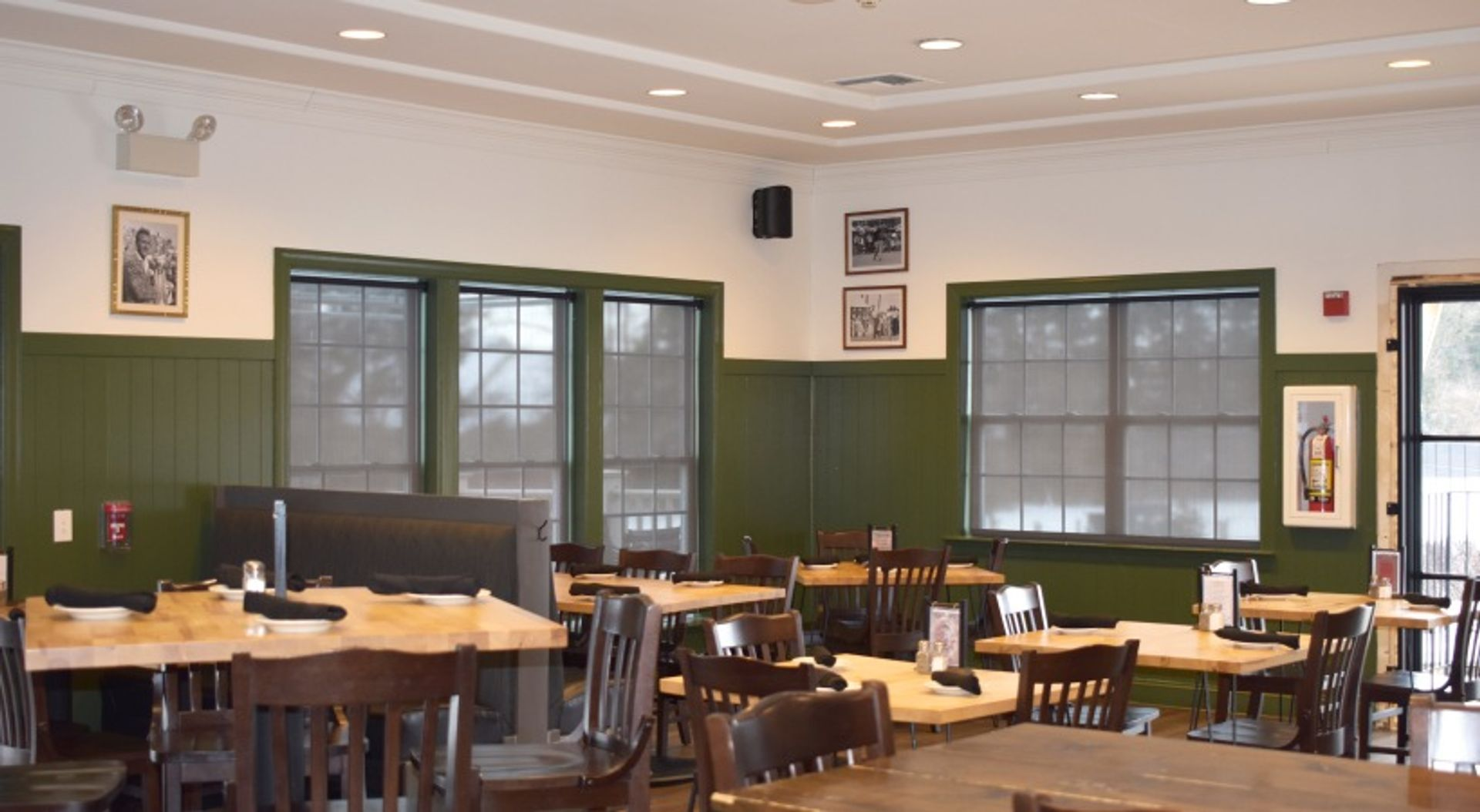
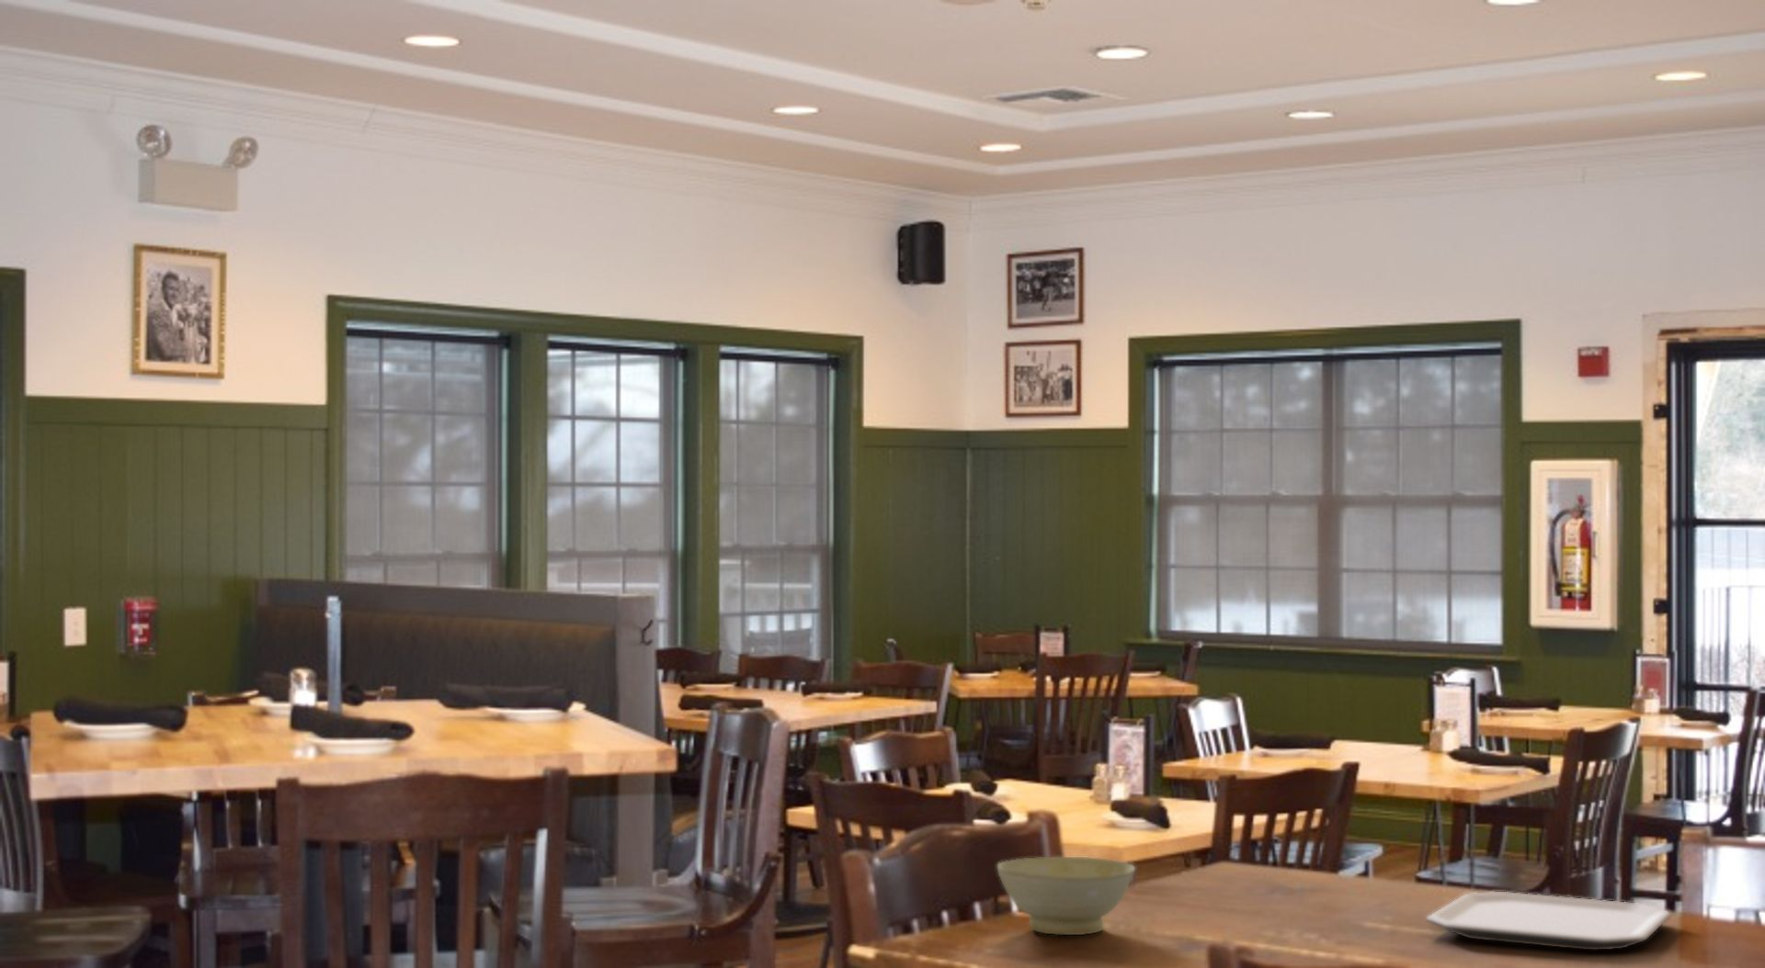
+ plate (1549, 922)
+ bowl (1065, 896)
